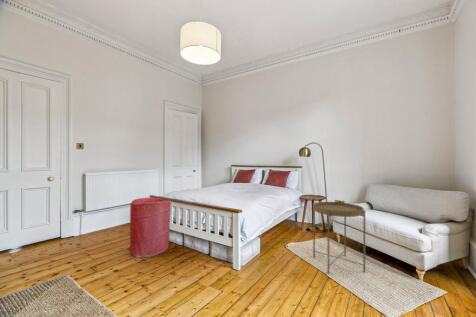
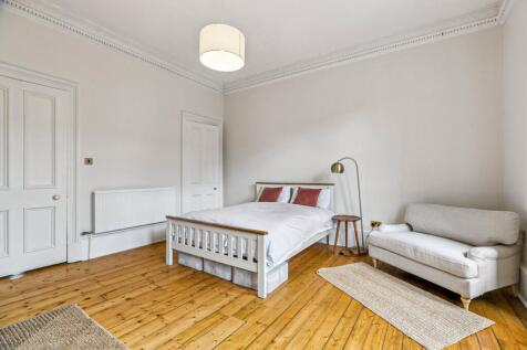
- laundry hamper (150, 223)
- side table (344, 234)
